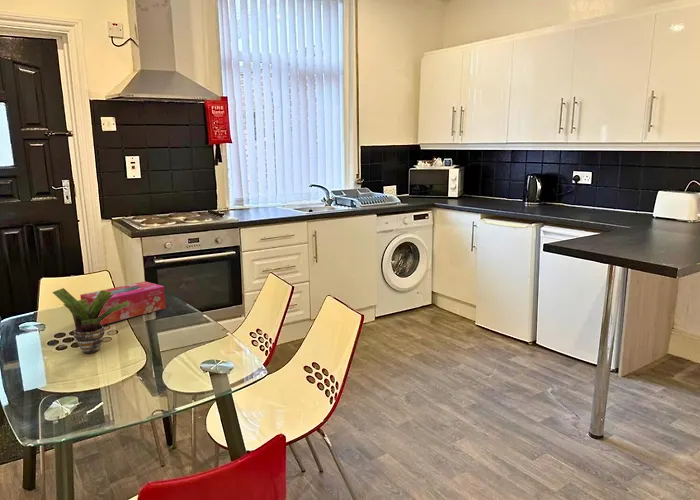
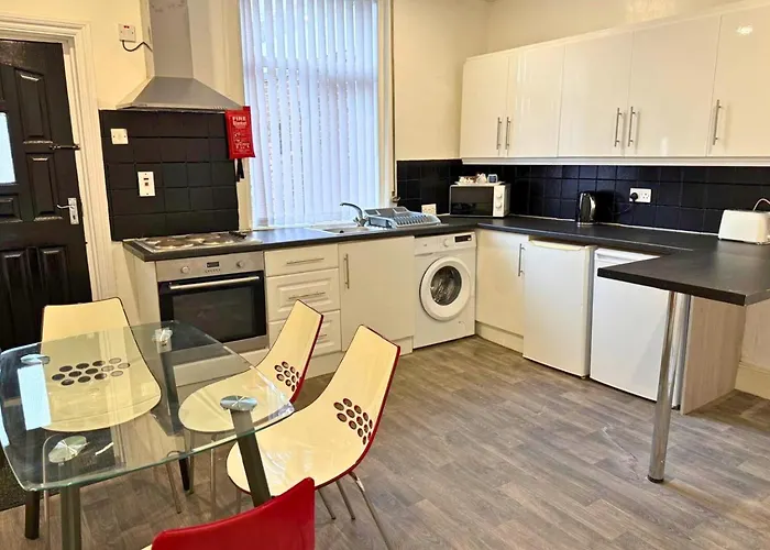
- potted plant (87, 321)
- tissue box (124, 301)
